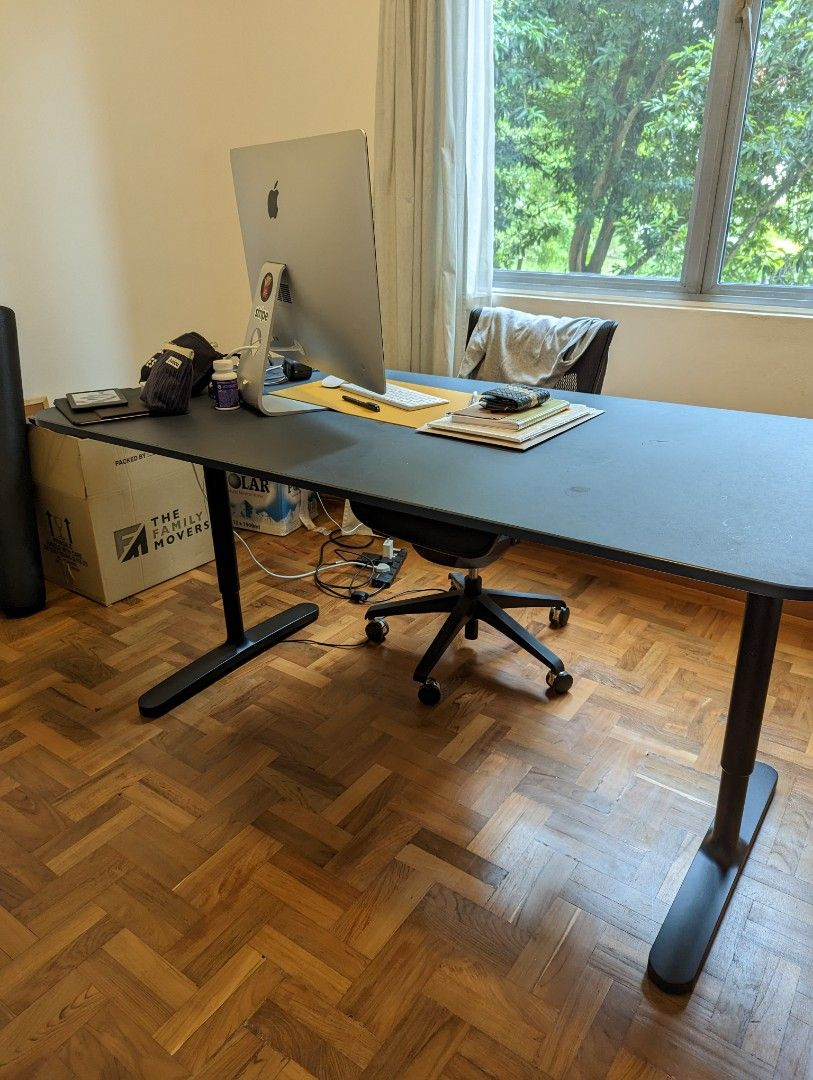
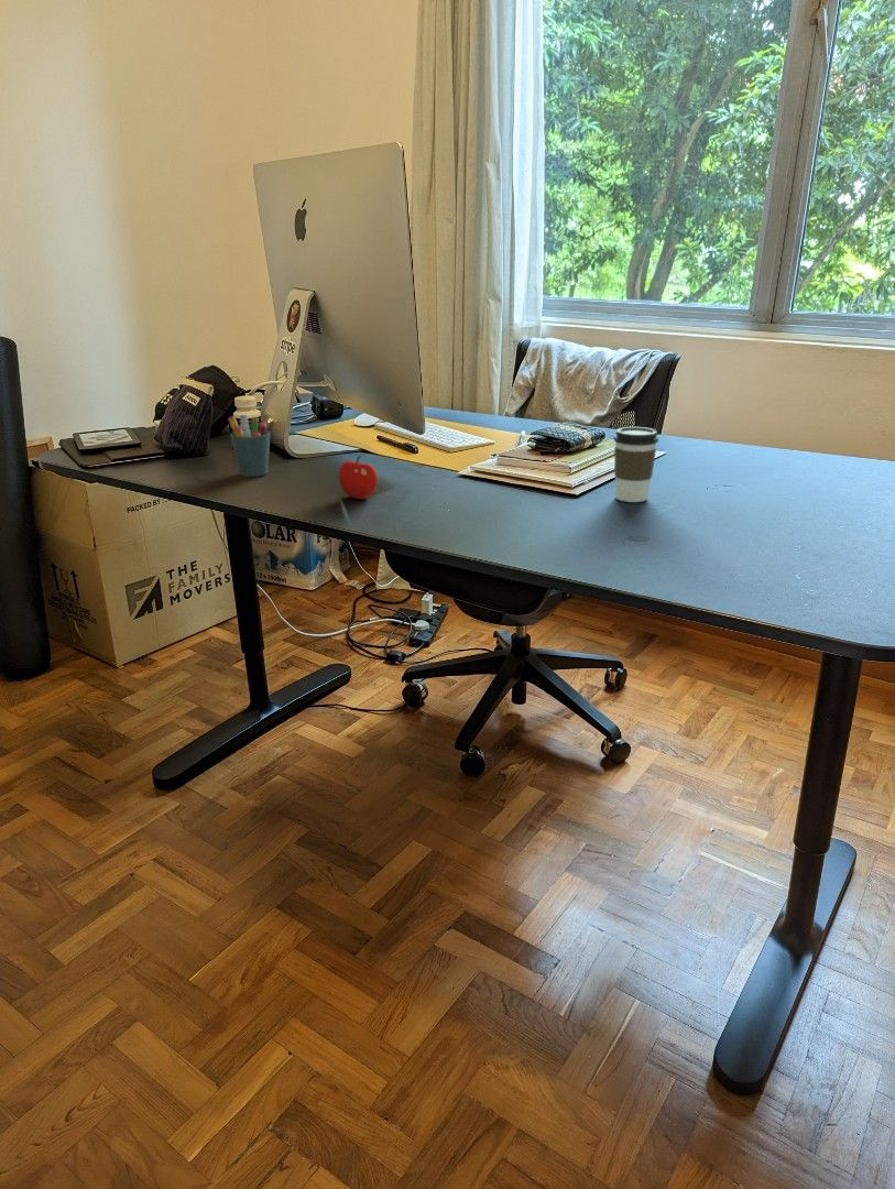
+ apple (358, 477)
+ pen holder (250, 443)
+ coffee cup (633, 465)
